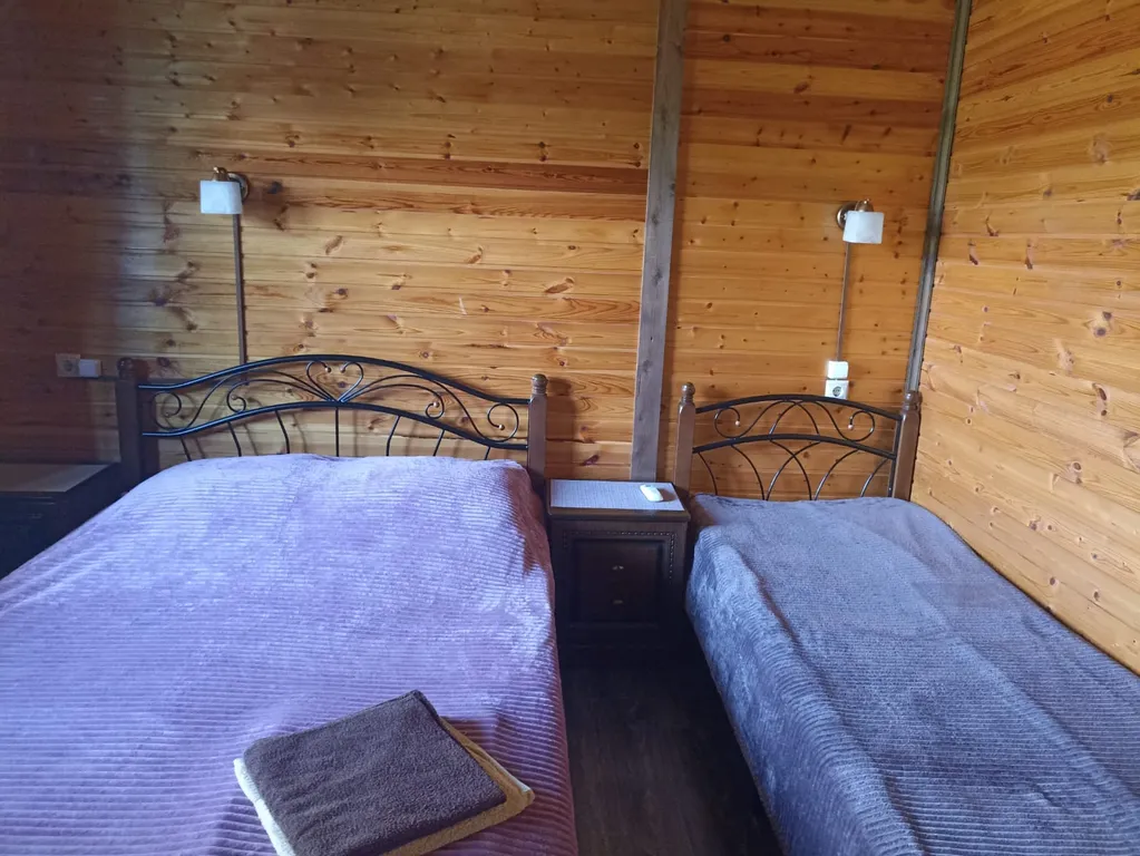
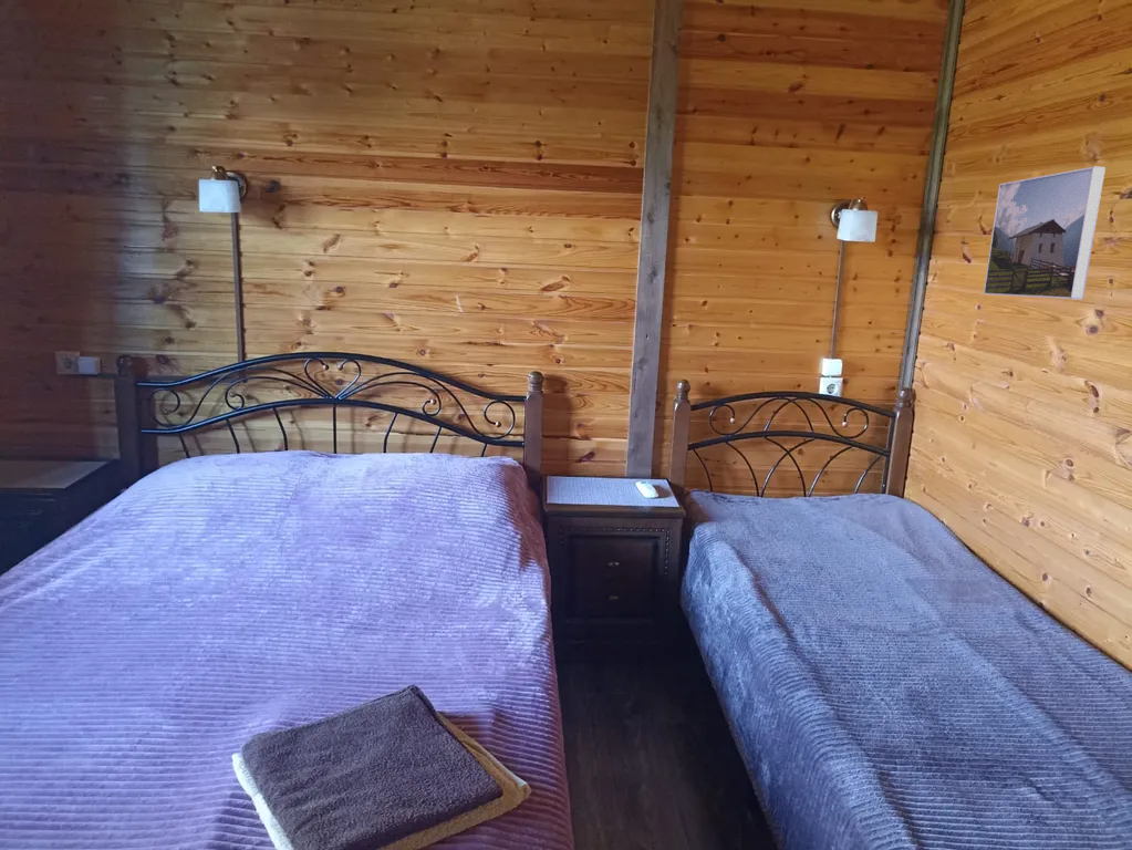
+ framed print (1038, 237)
